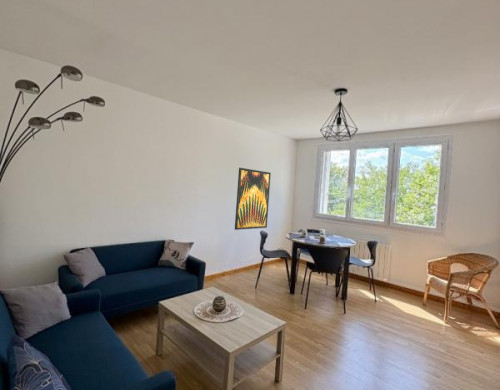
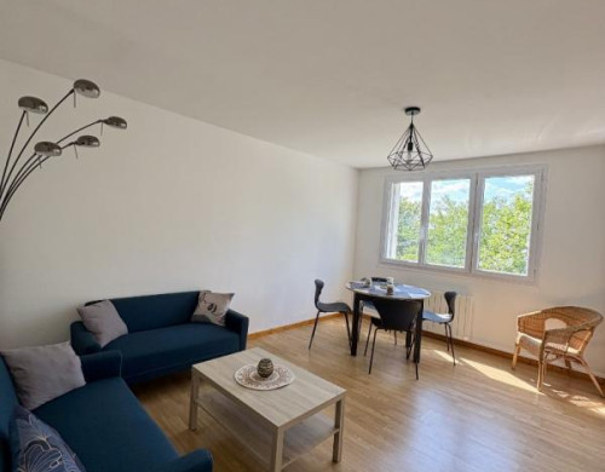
- wall art (253, 199)
